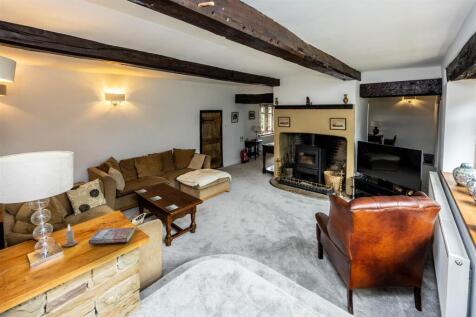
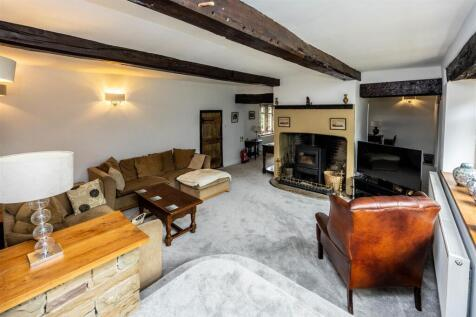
- candle (69, 233)
- book (113, 235)
